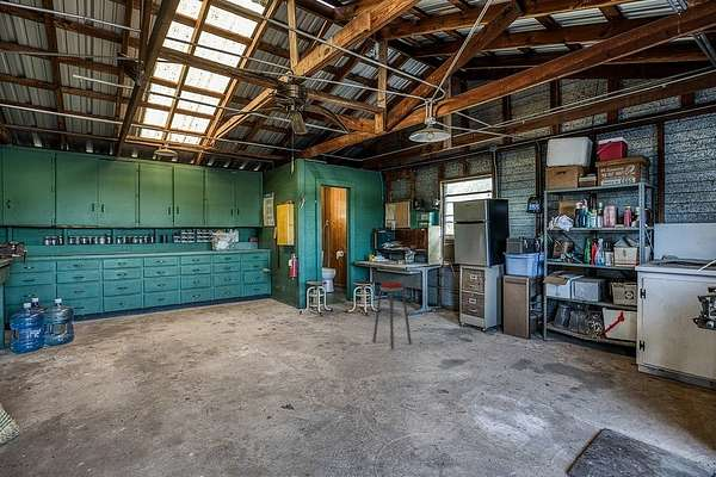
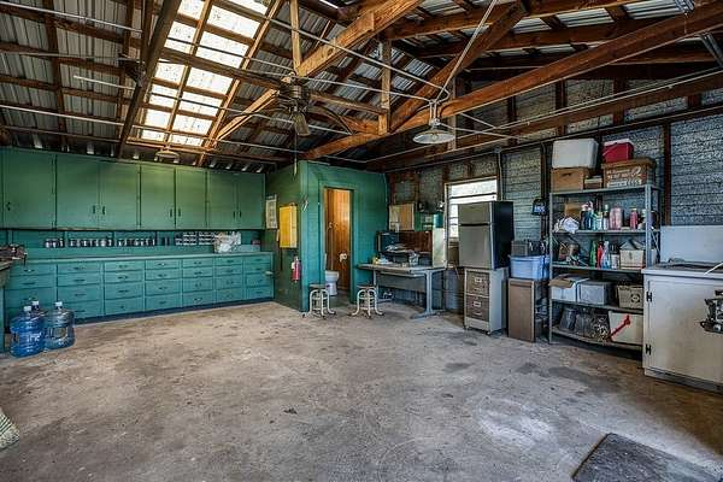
- music stool (391, 312)
